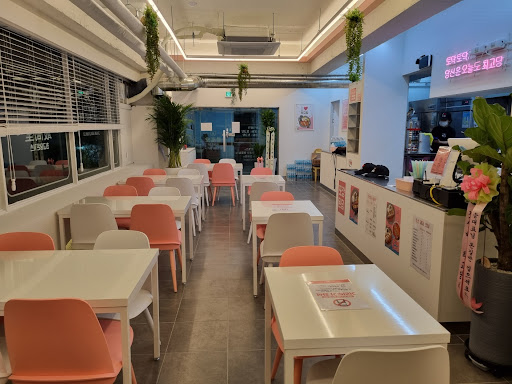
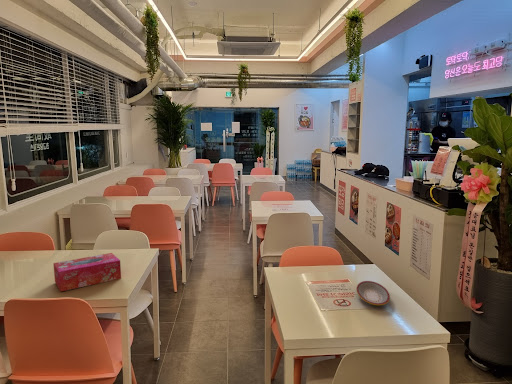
+ tissue box (87, 270)
+ plate (372, 294)
